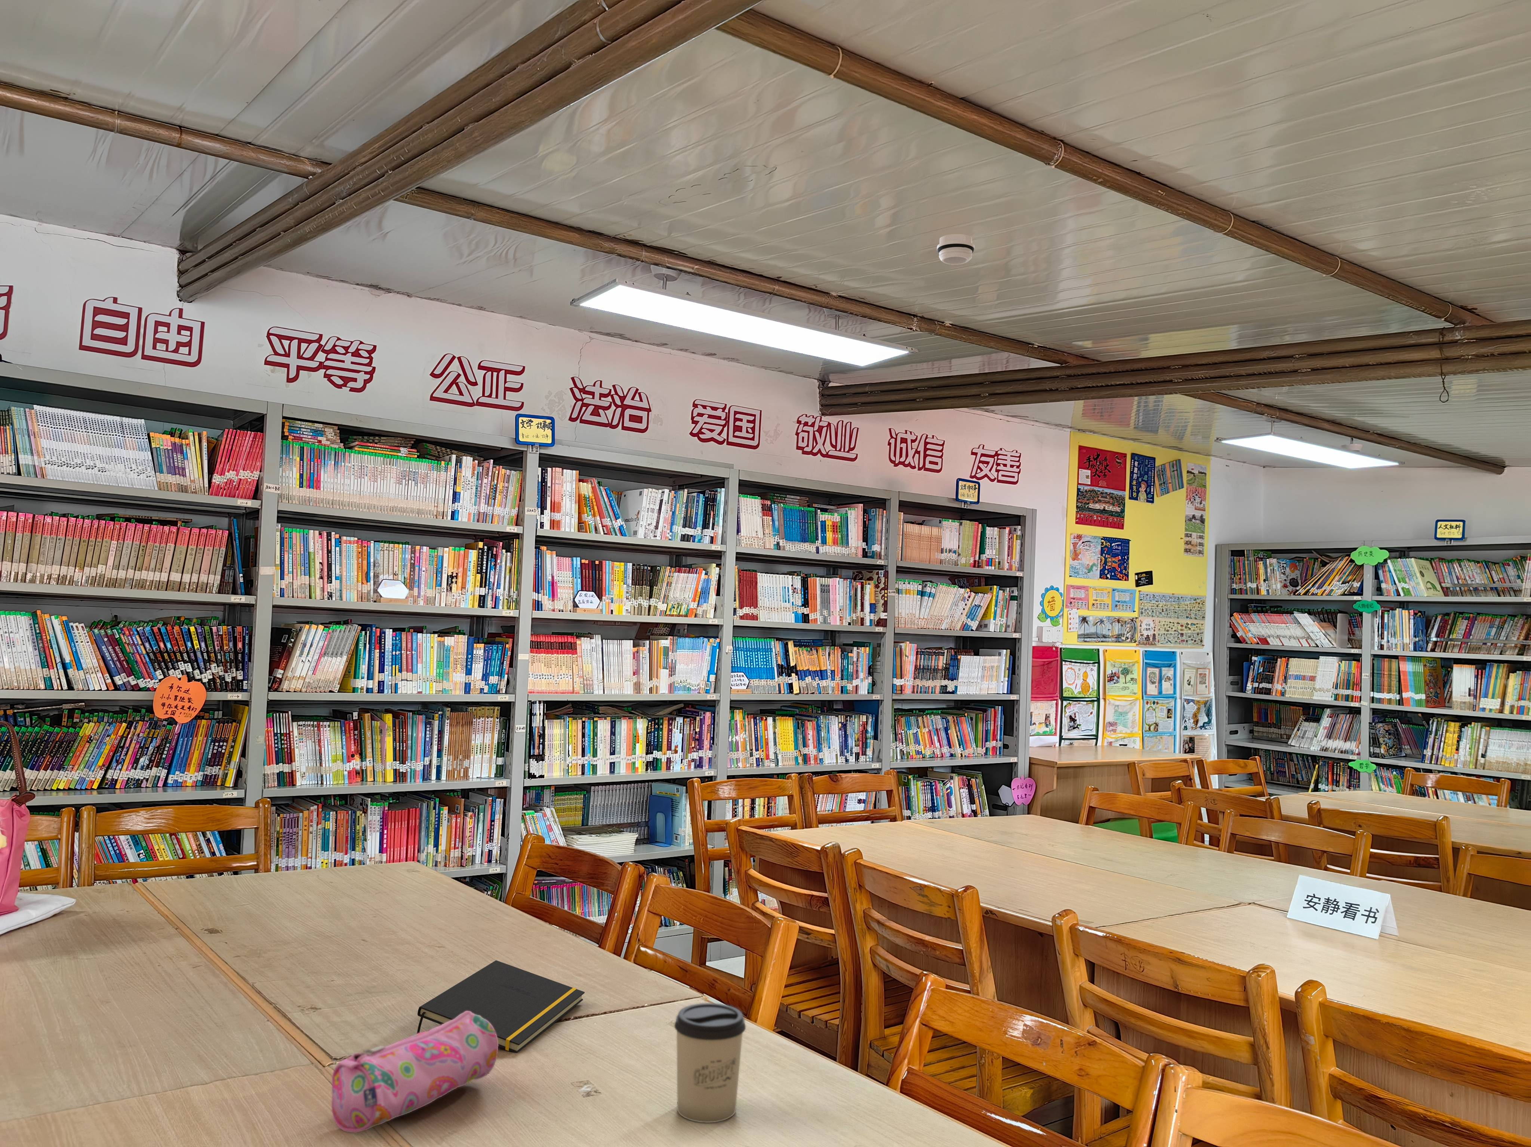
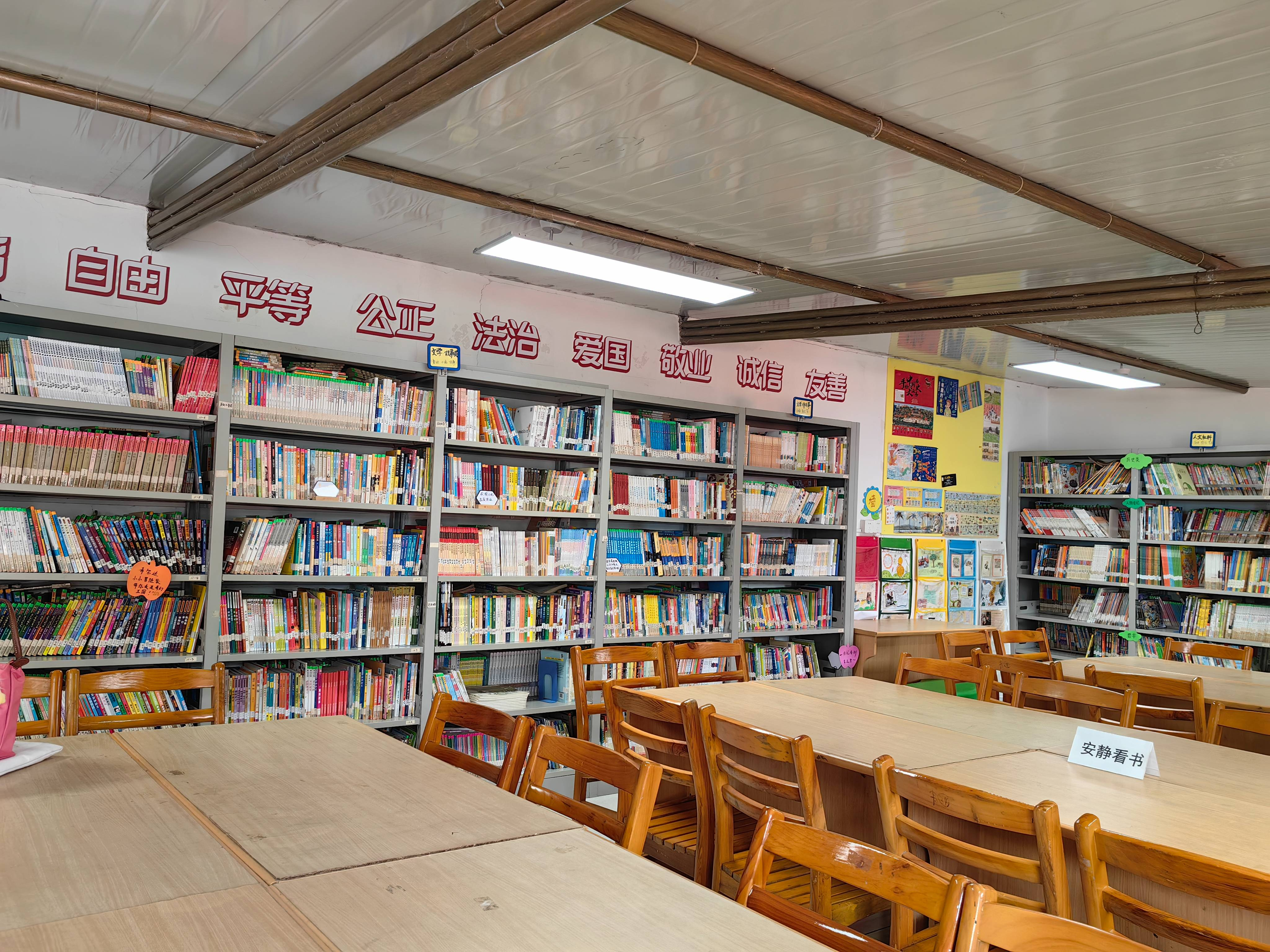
- notepad (505, 1002)
- cup (709, 1061)
- smoke detector (956, 249)
- pencil case (416, 1067)
